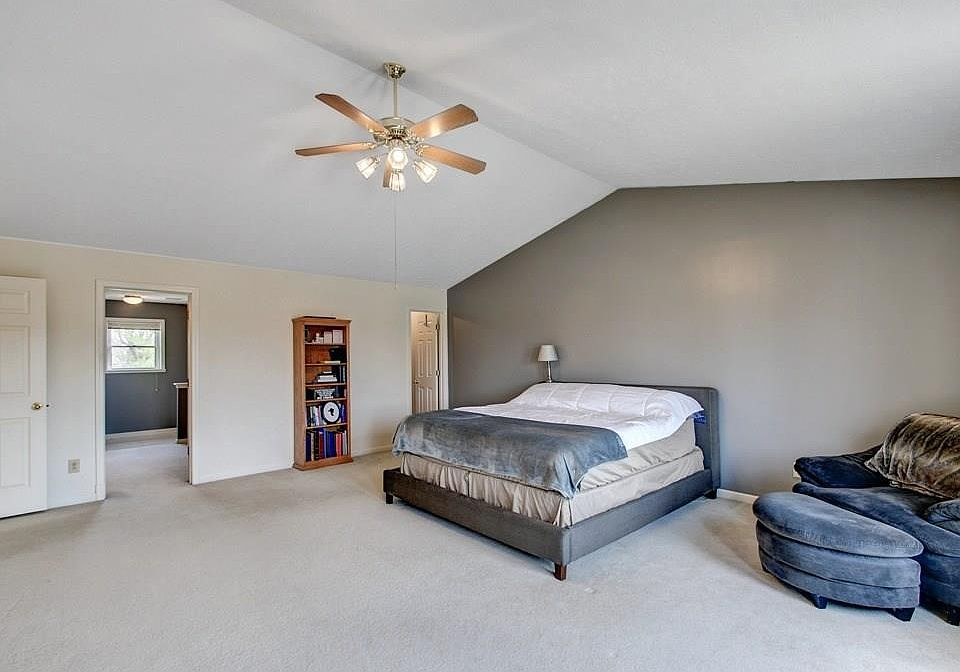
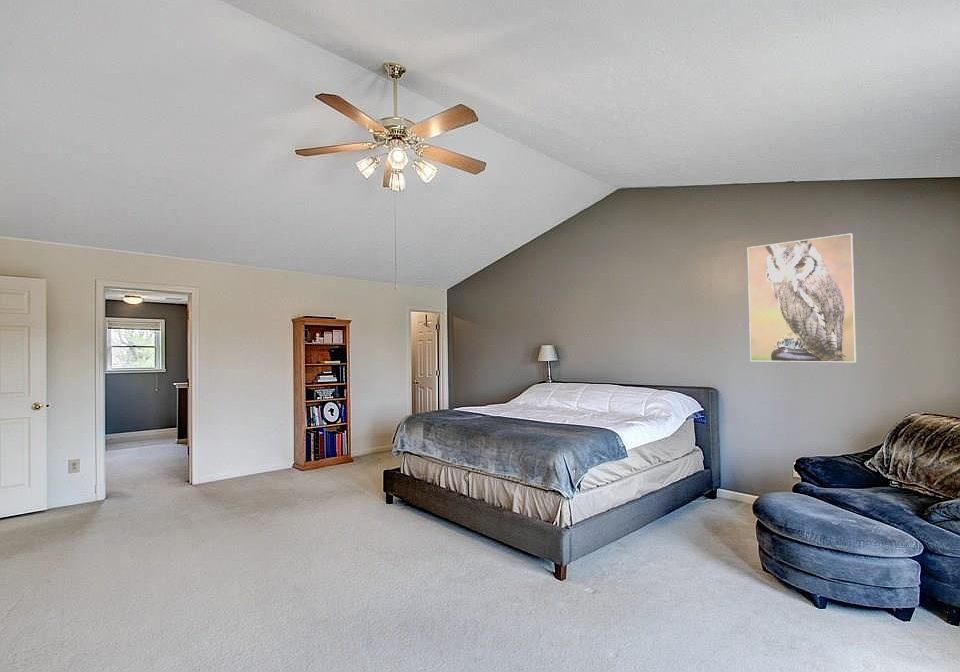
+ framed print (798, 301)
